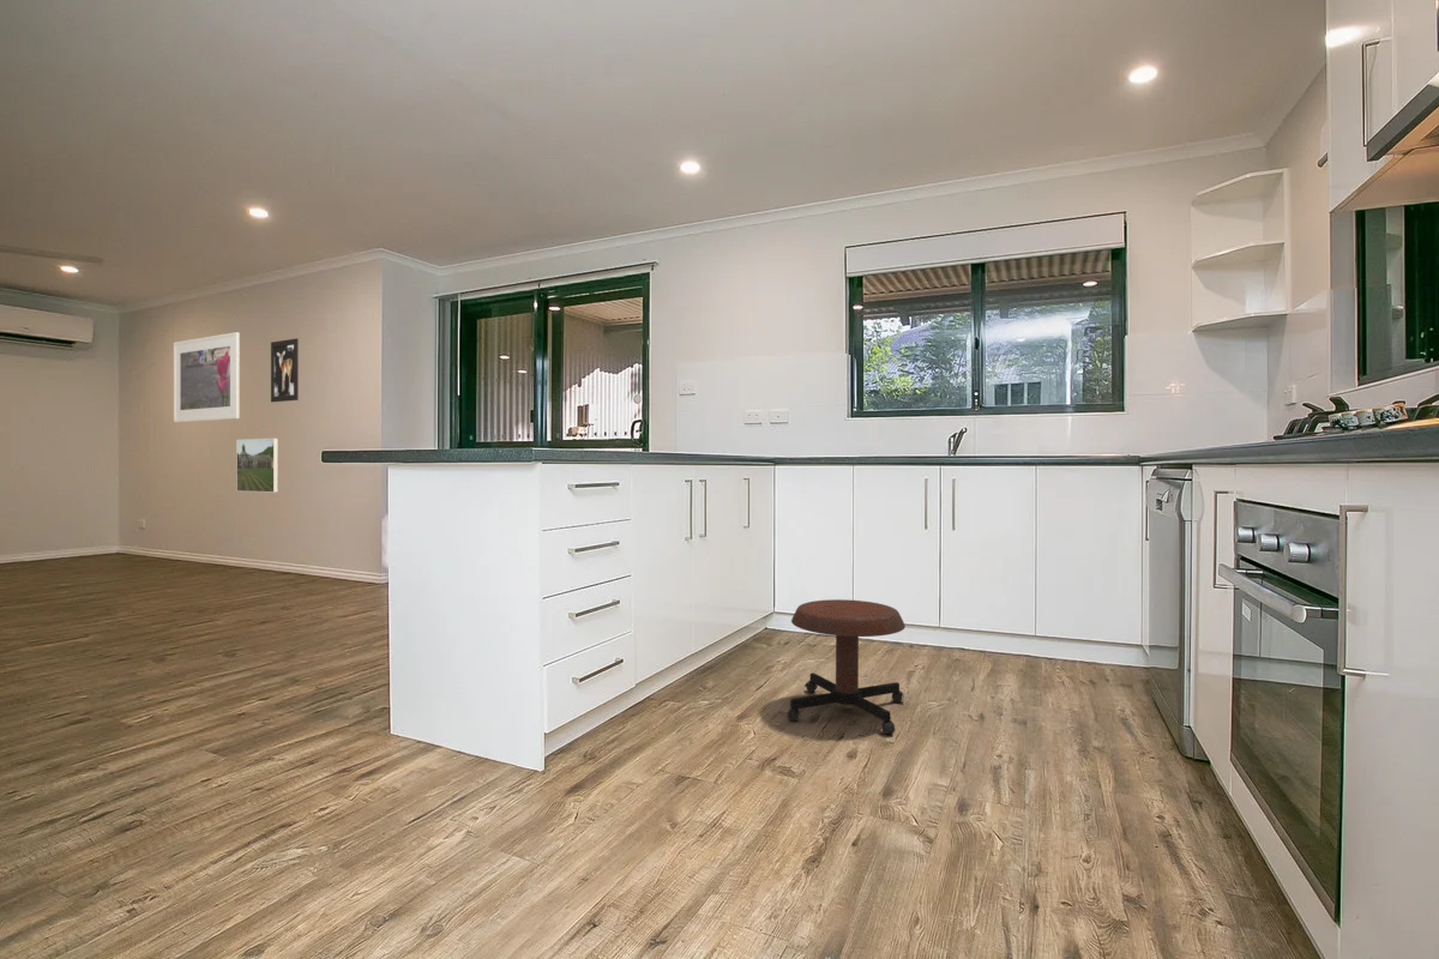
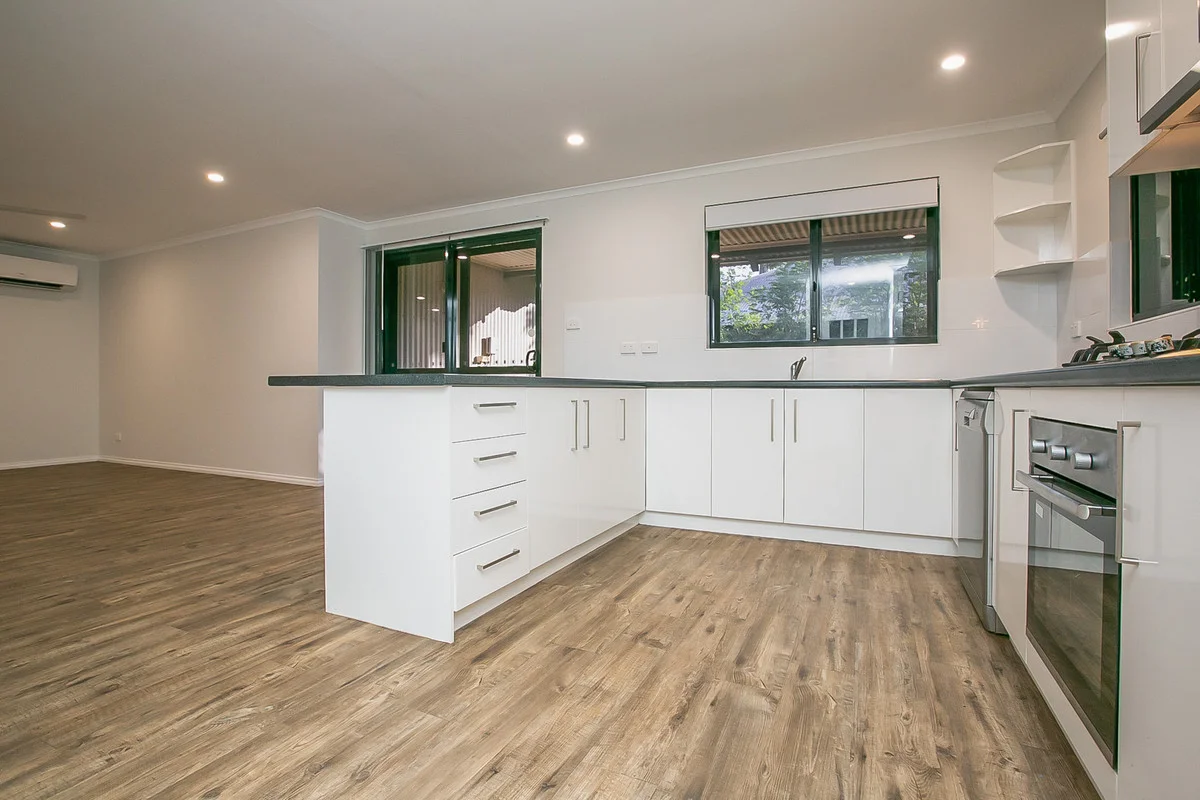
- stool (847, 658)
- wall art (284, 370)
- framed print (205, 379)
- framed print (257, 465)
